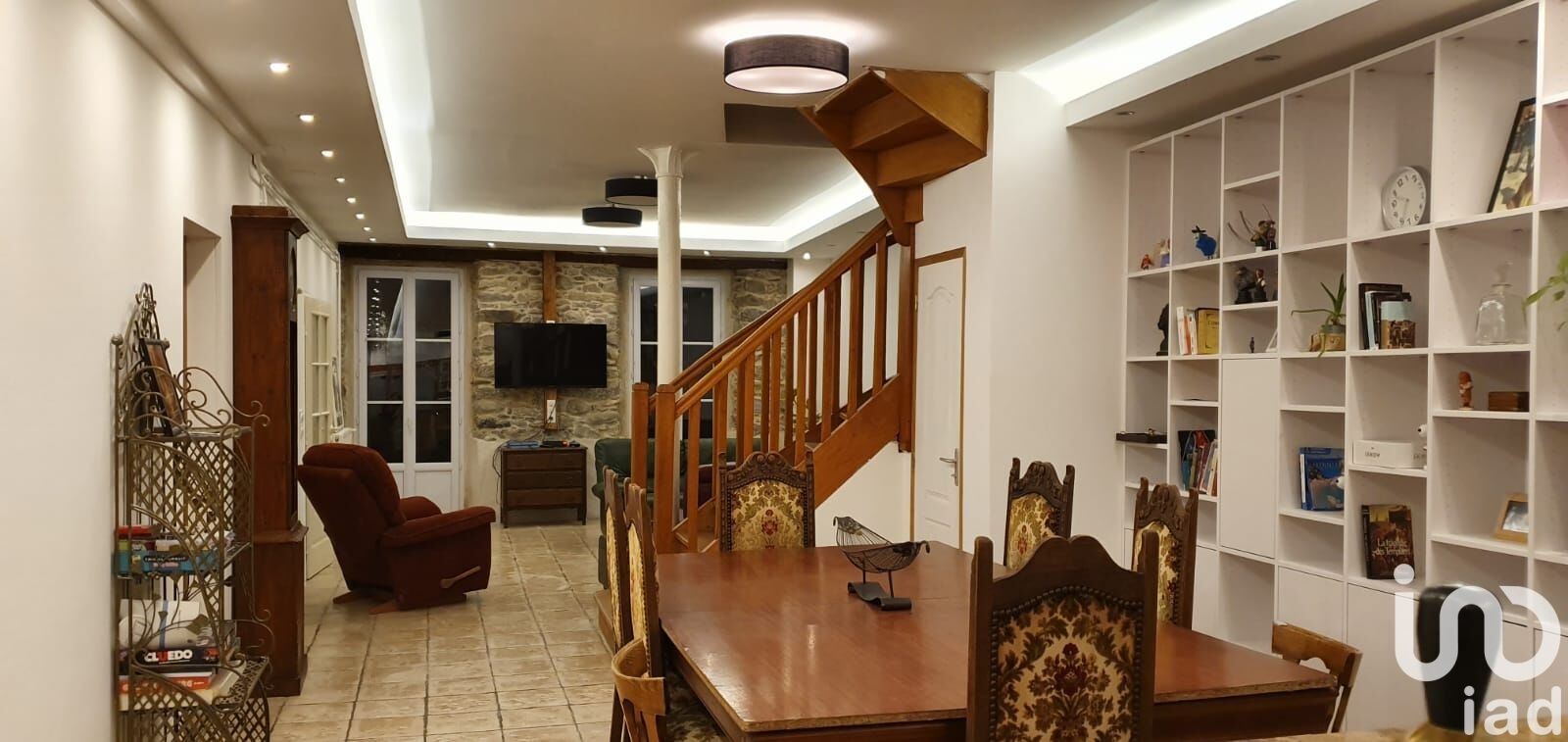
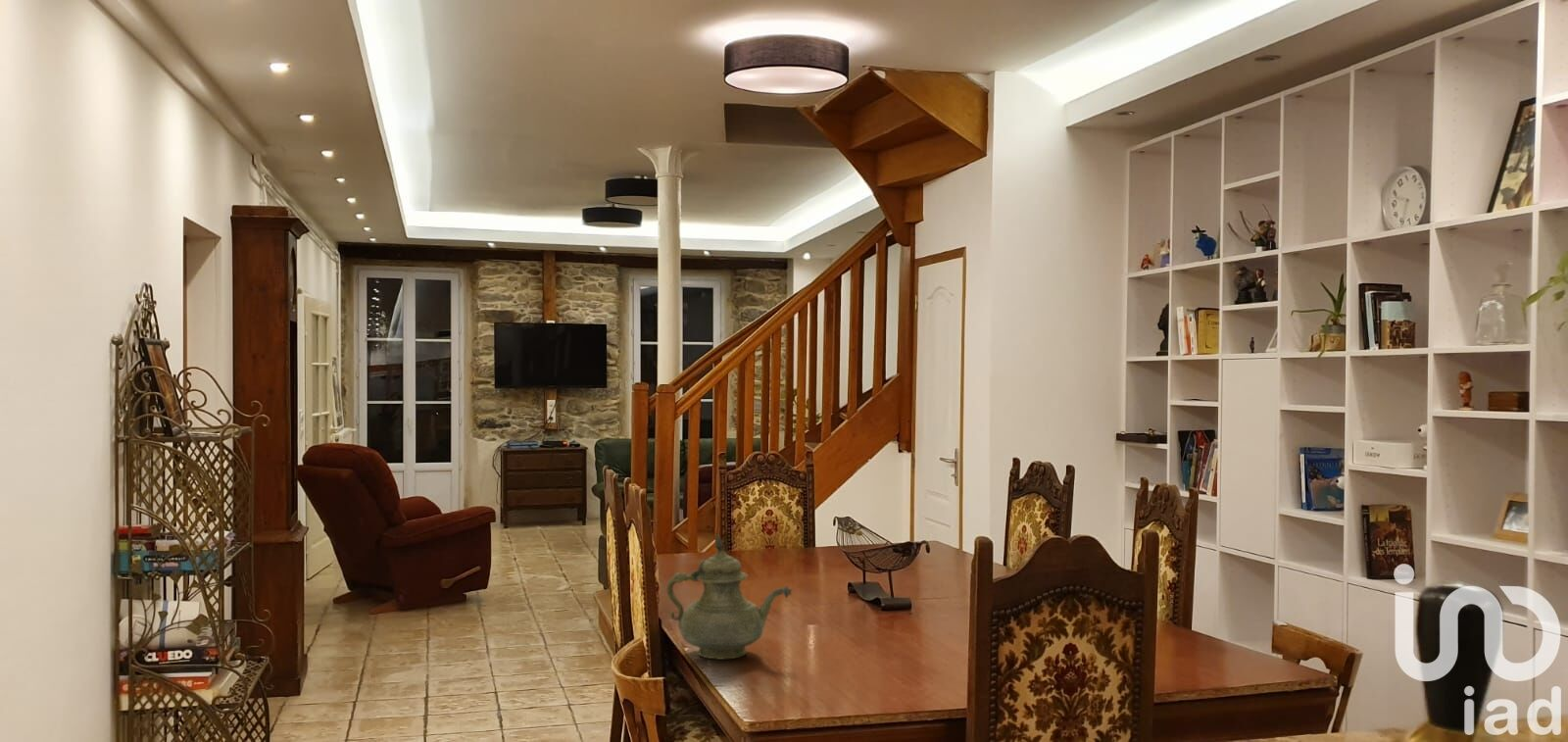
+ teapot (728, 594)
